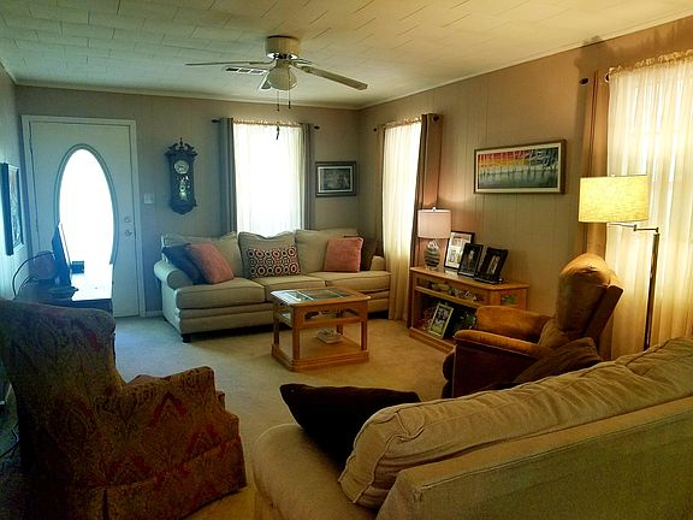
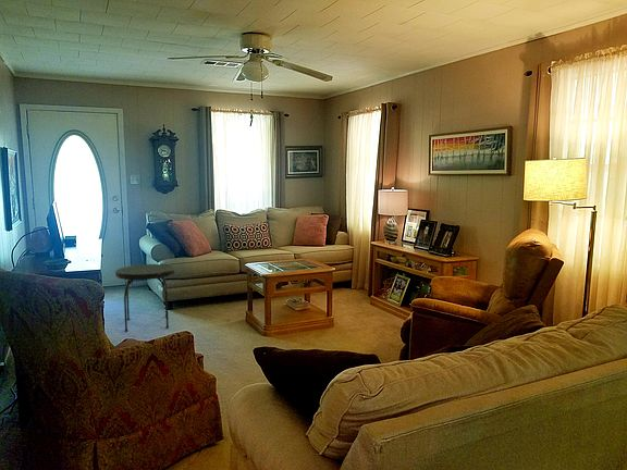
+ side table (146, 279)
